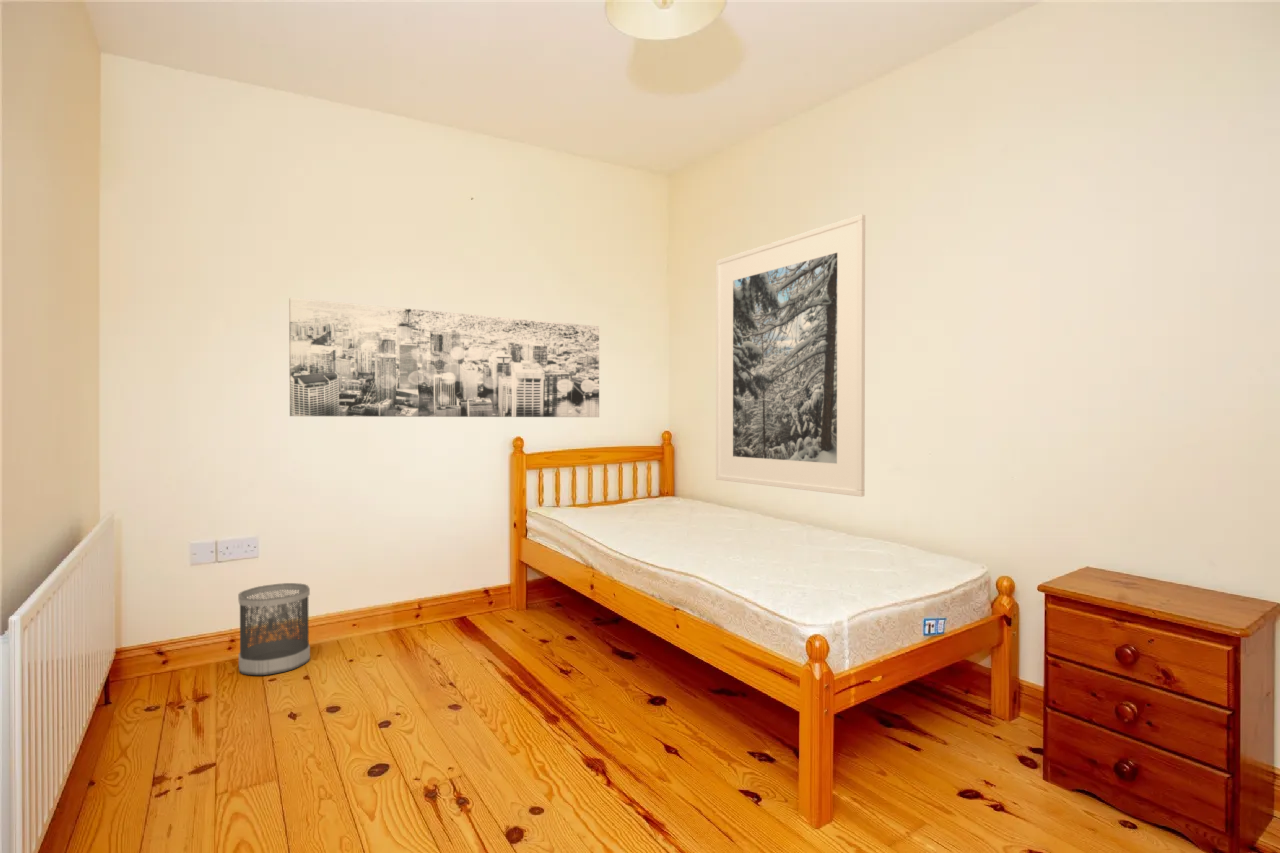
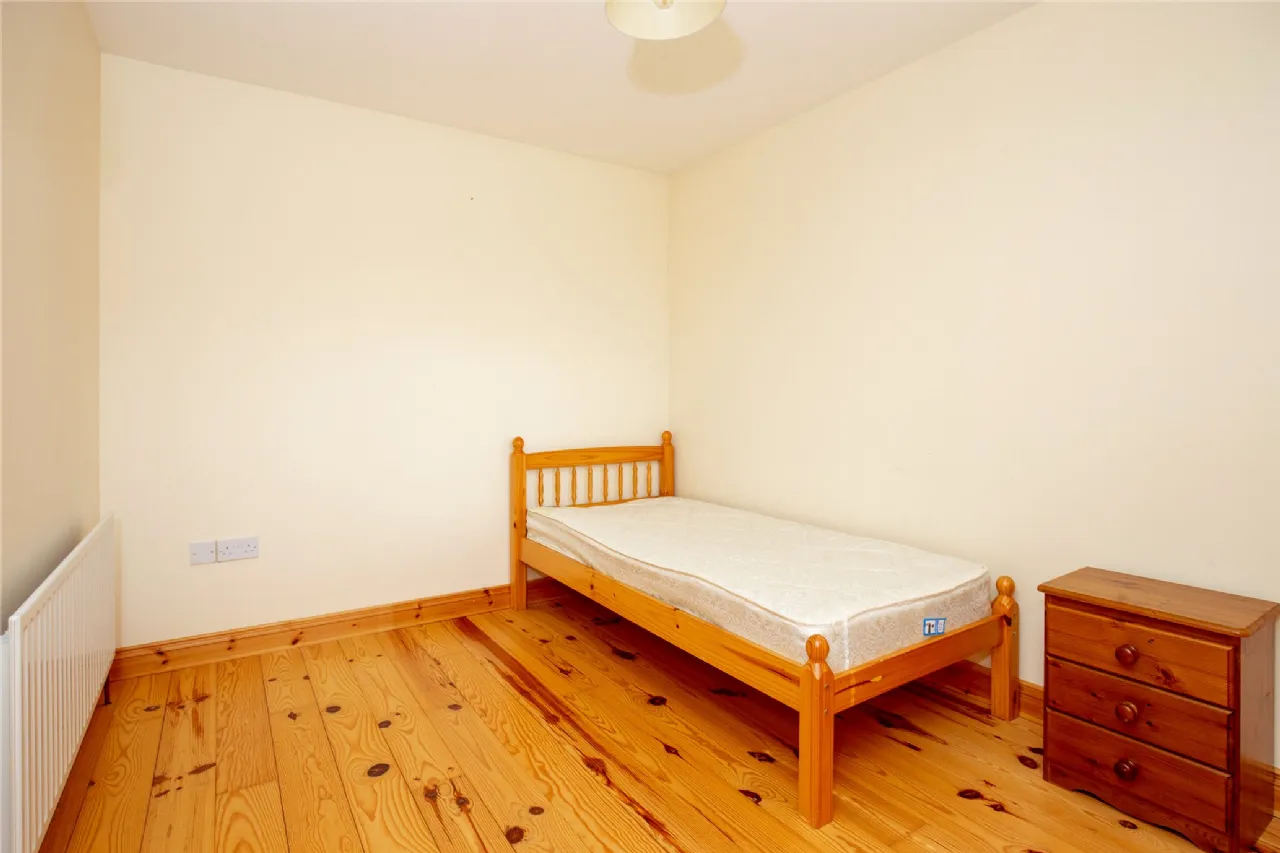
- wall art (463, 365)
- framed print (781, 363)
- wastebasket (274, 626)
